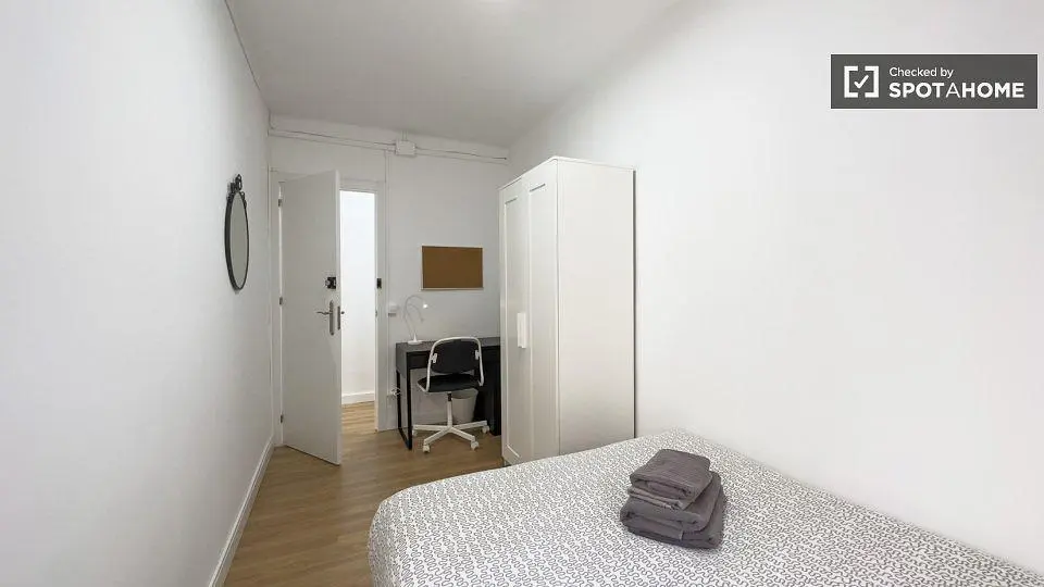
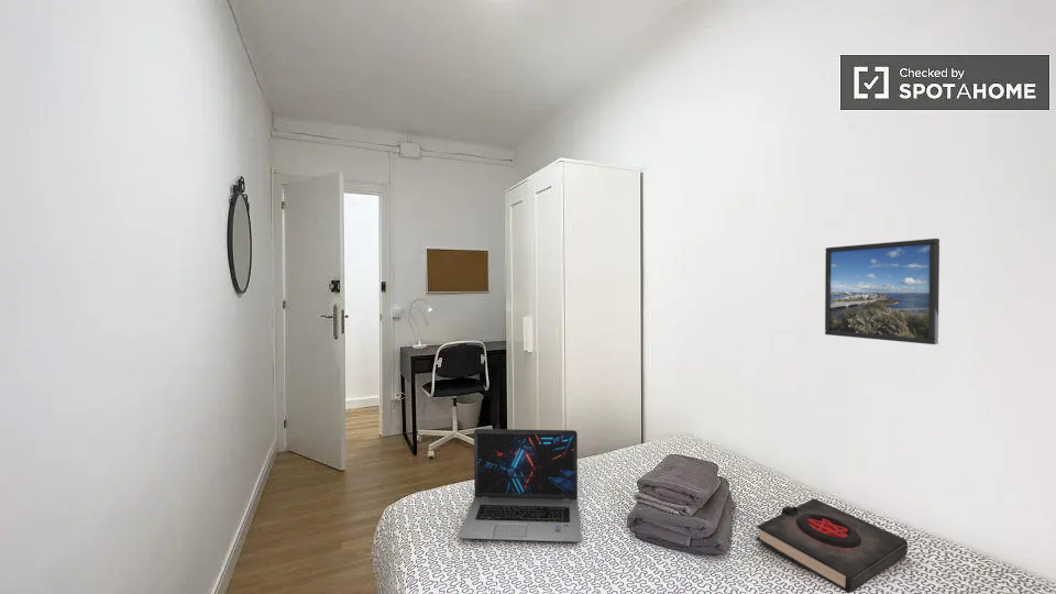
+ book (828, 536)
+ laptop (522, 482)
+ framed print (876, 290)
